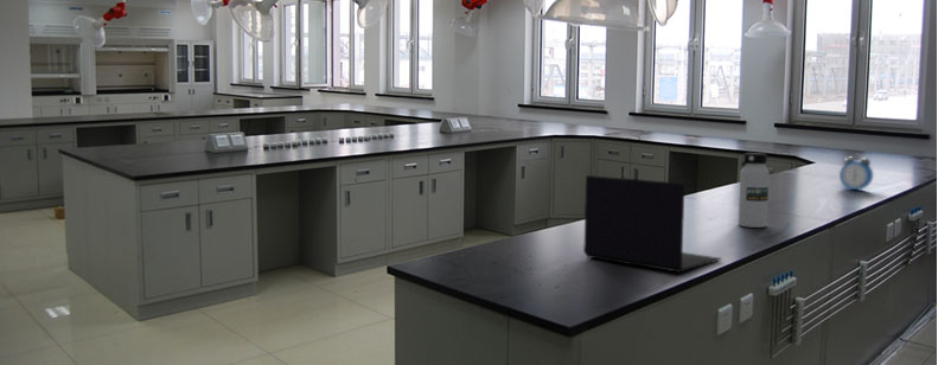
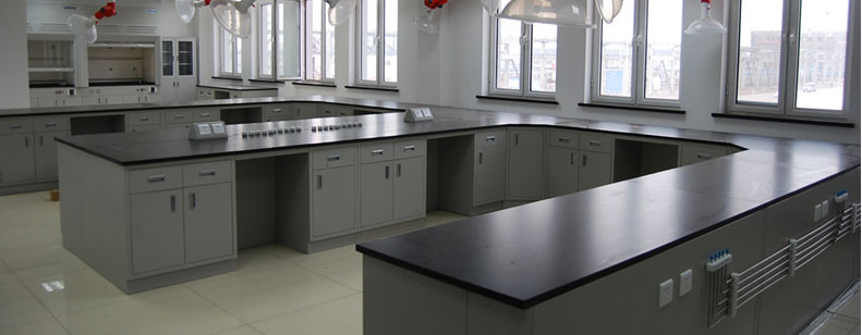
- laptop (652, 218)
- alarm clock (856, 173)
- water bottle (753, 190)
